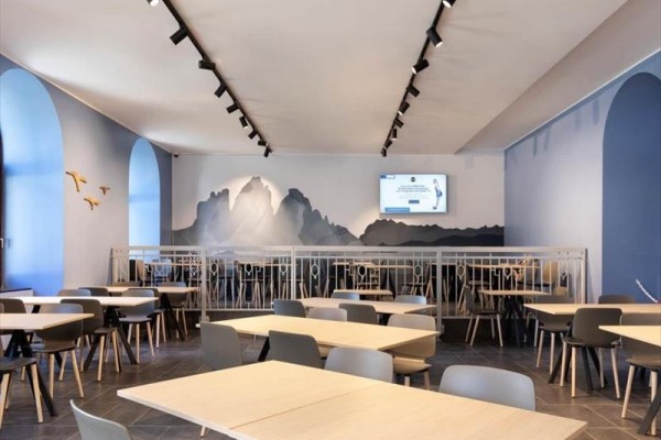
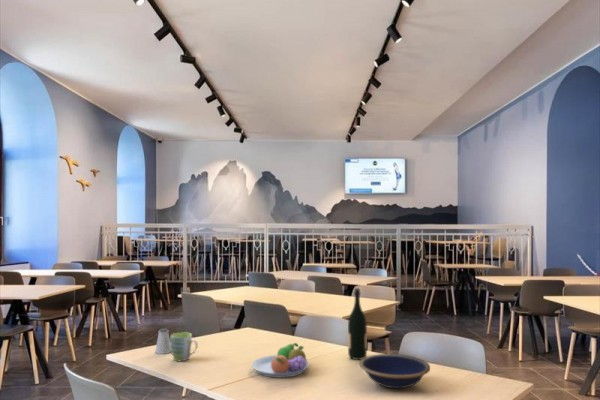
+ saltshaker (163, 340)
+ fruit bowl (282, 357)
+ wine bottle (357, 322)
+ bowl (394, 374)
+ mug (184, 346)
